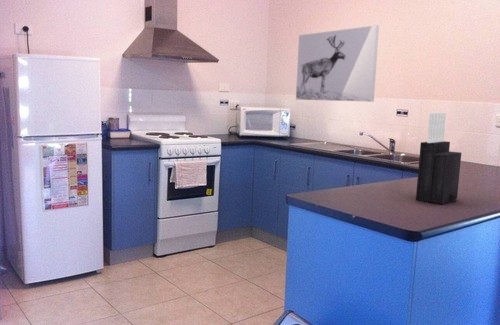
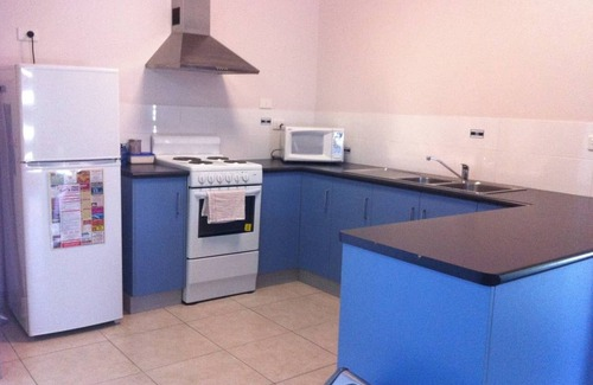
- knife block (443, 157)
- wall art (333, 66)
